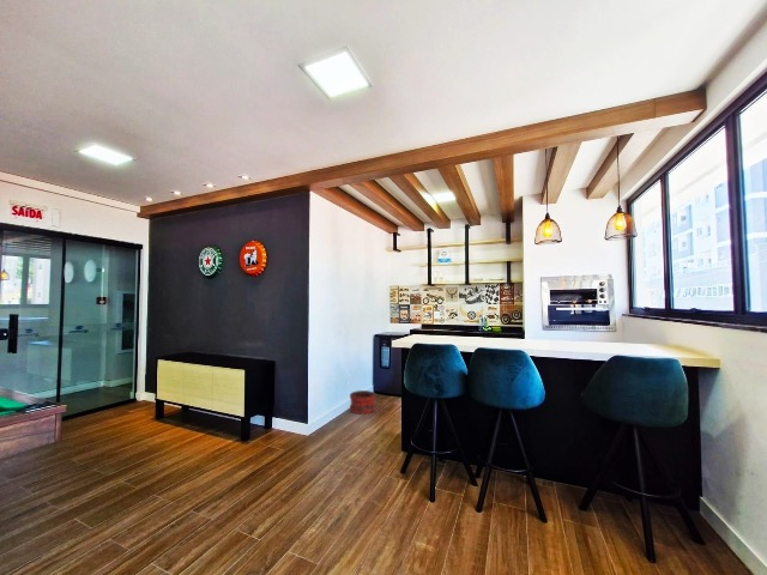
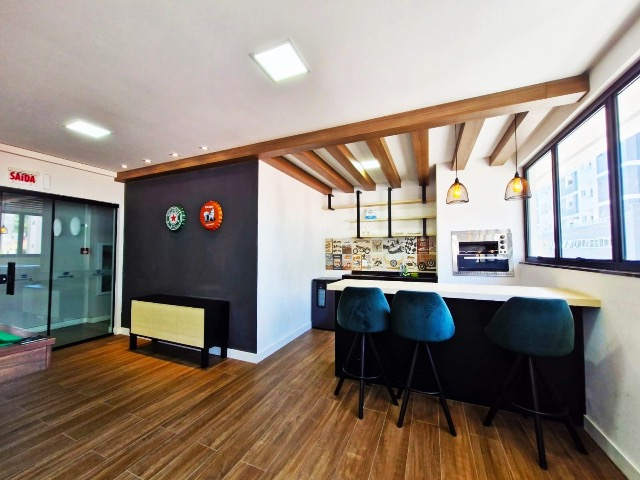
- bucket (362, 401)
